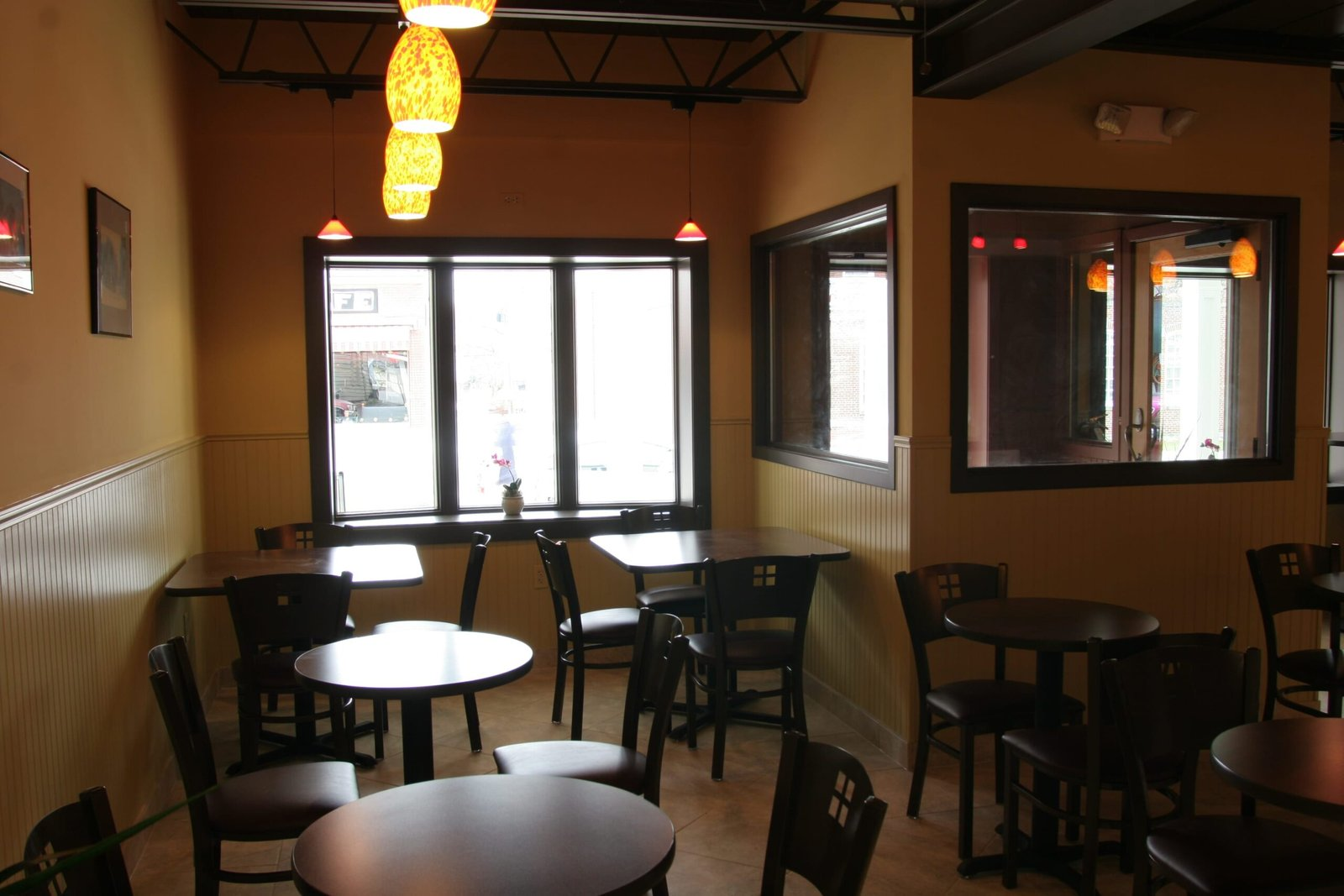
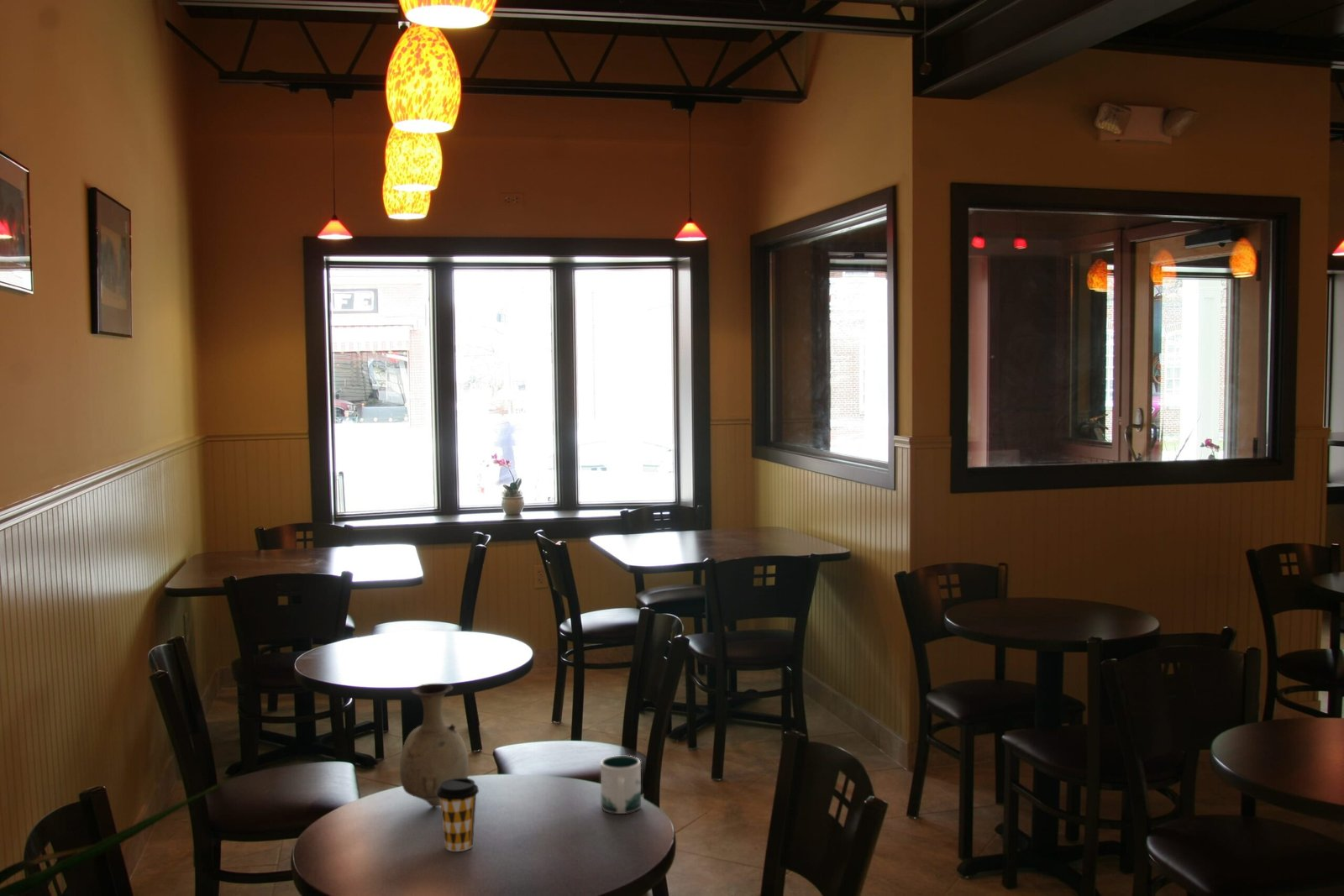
+ vase (433, 747)
+ coffee cup (458, 815)
+ mug (621, 787)
